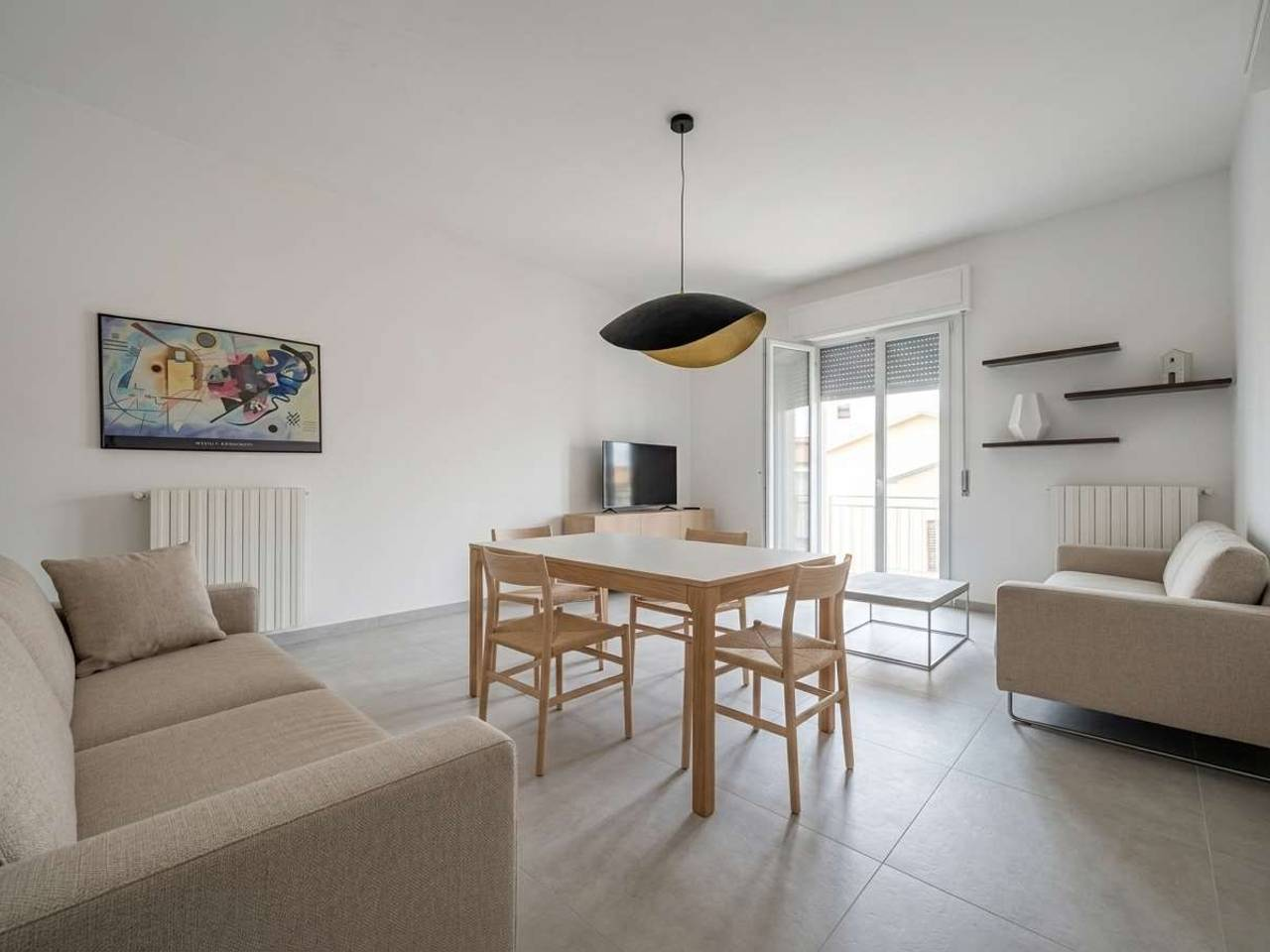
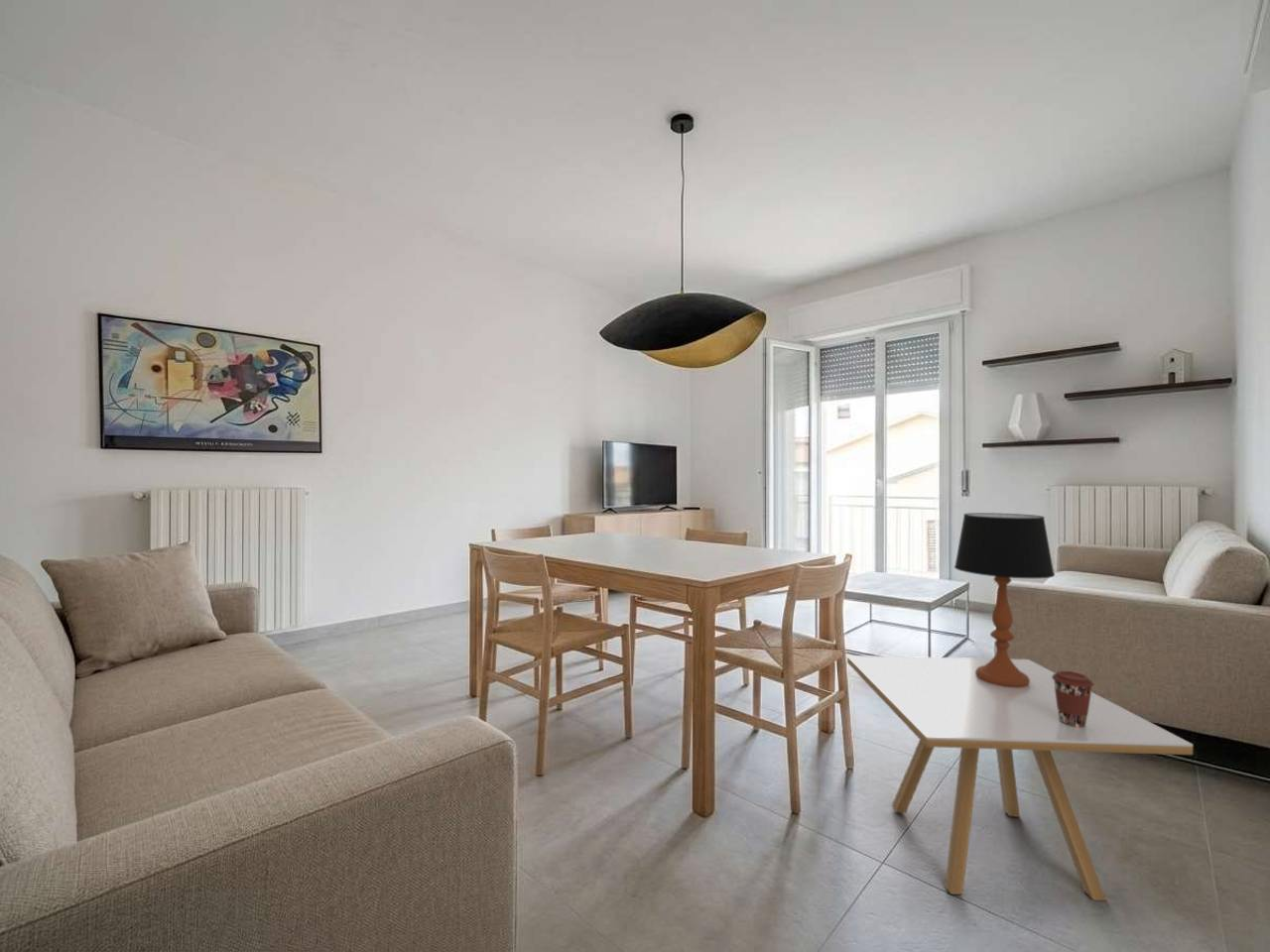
+ table lamp (1002, 596)
+ coffee cup (1072, 698)
+ side table (976, 770)
